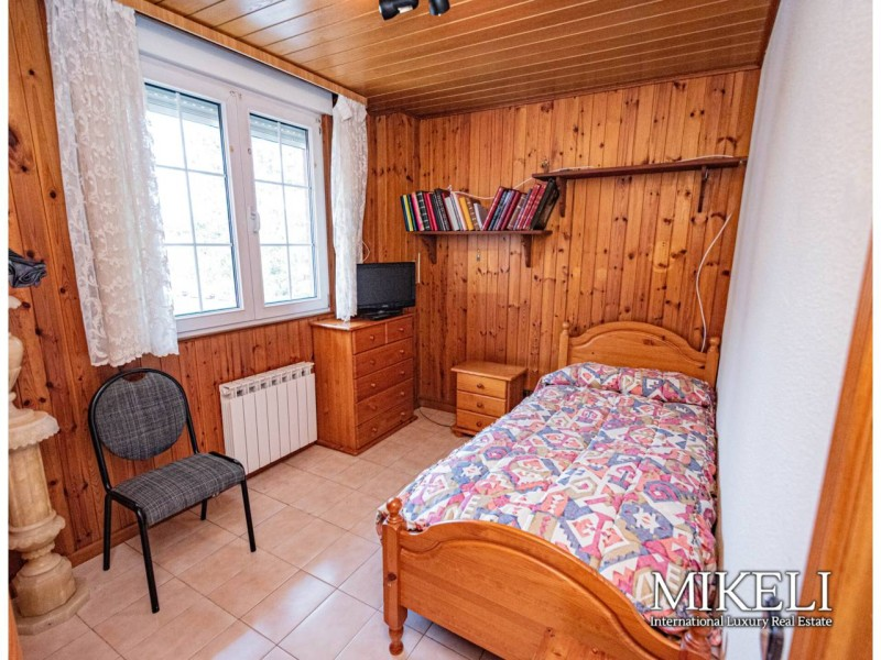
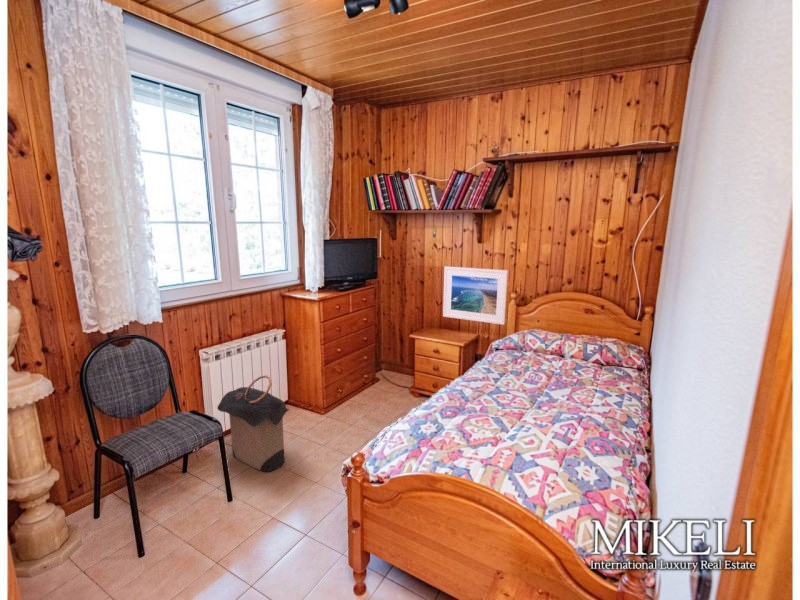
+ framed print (473, 294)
+ laundry hamper (253, 418)
